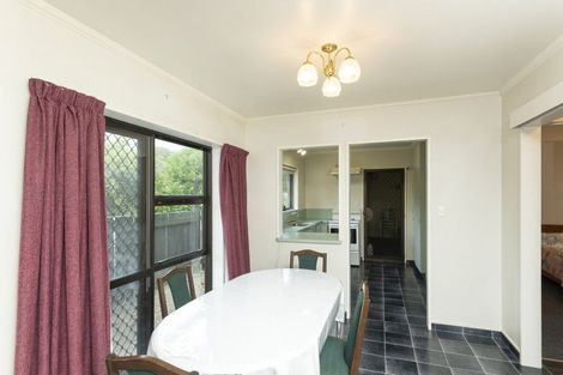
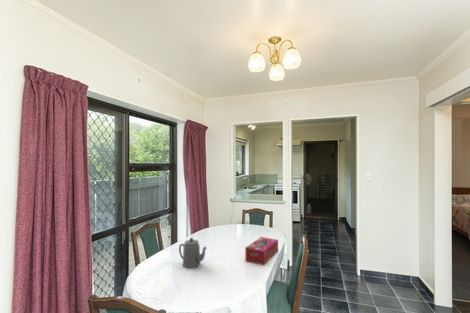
+ tissue box (262, 249)
+ teapot (192, 251)
